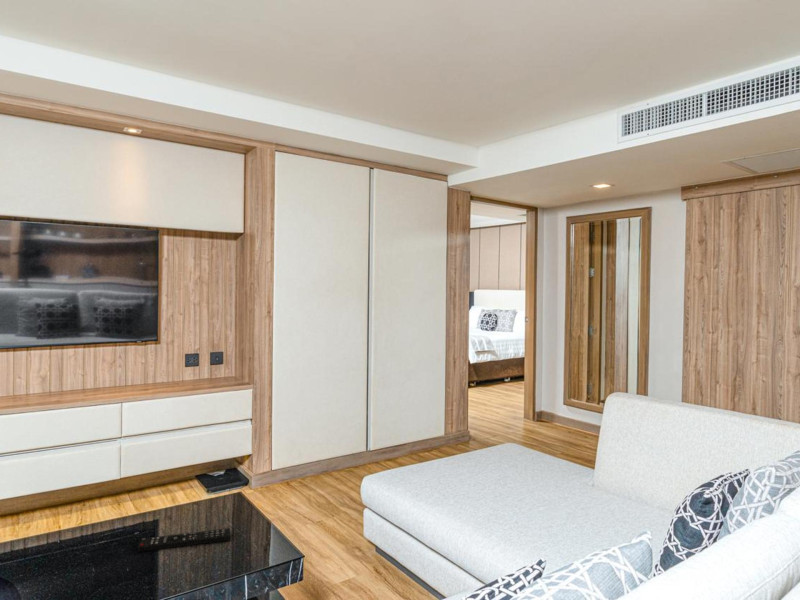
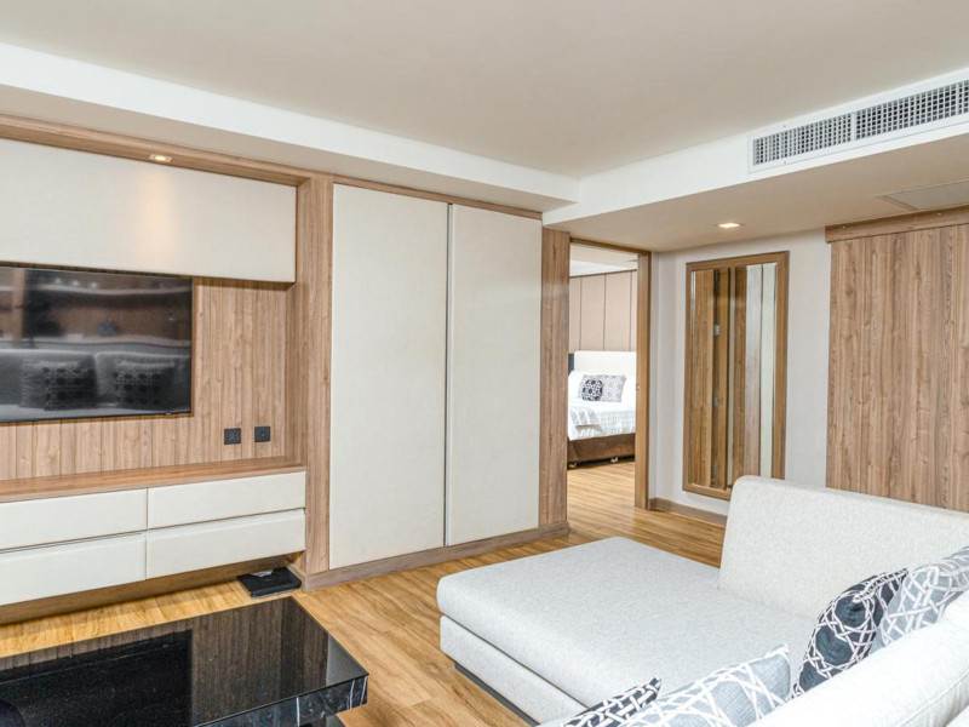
- remote control (185, 538)
